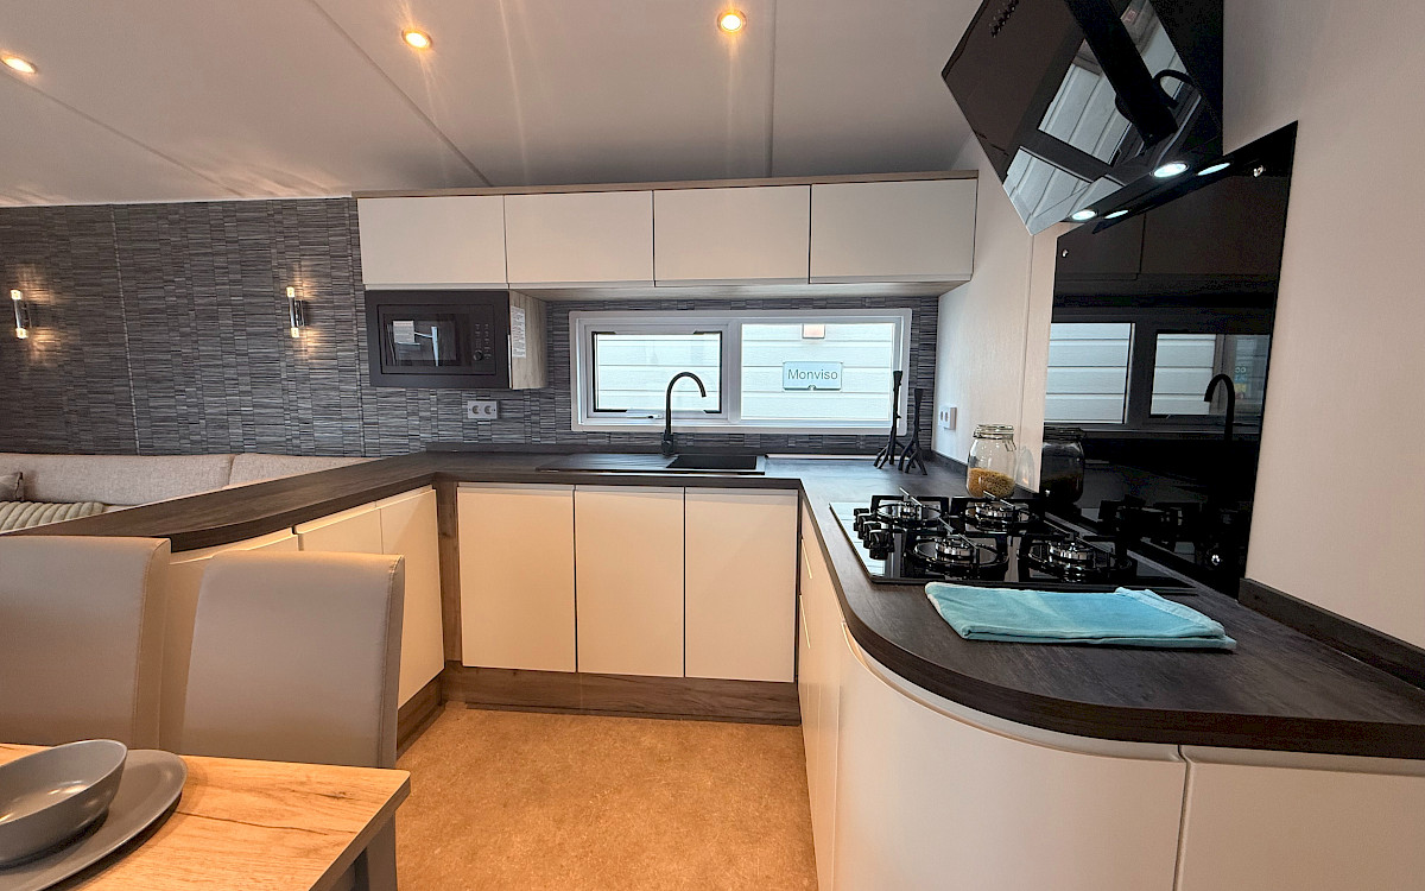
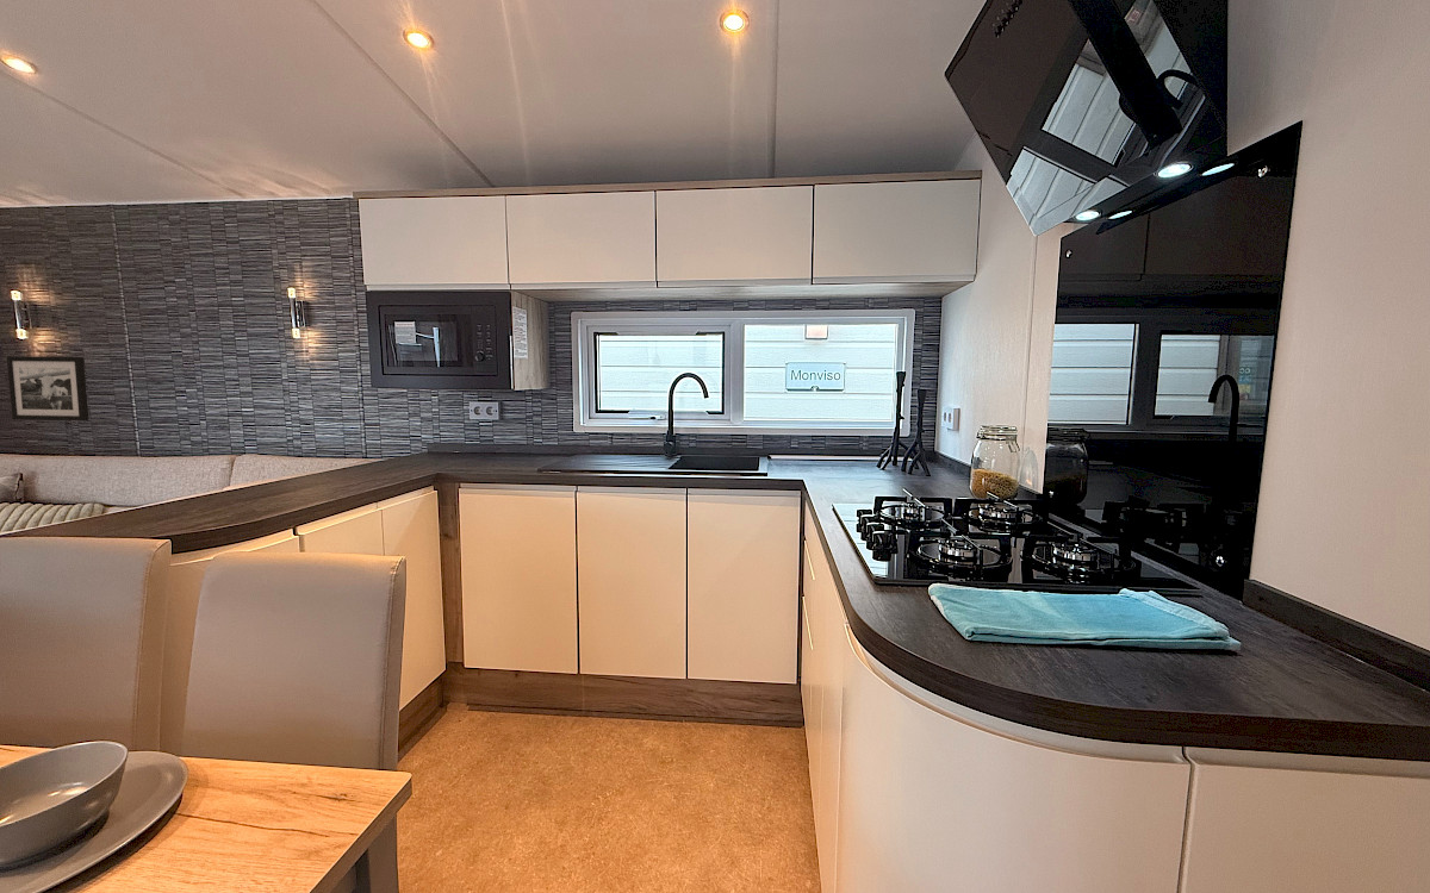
+ picture frame (48, 388)
